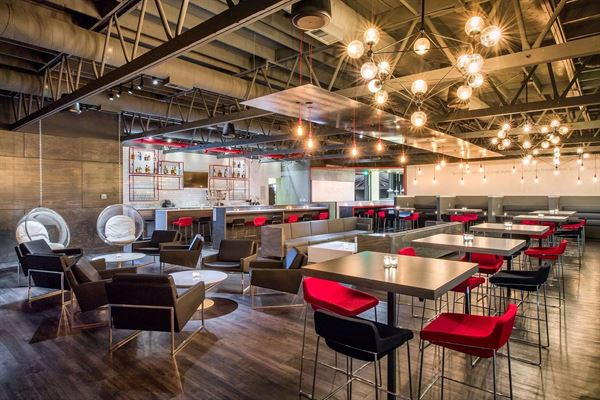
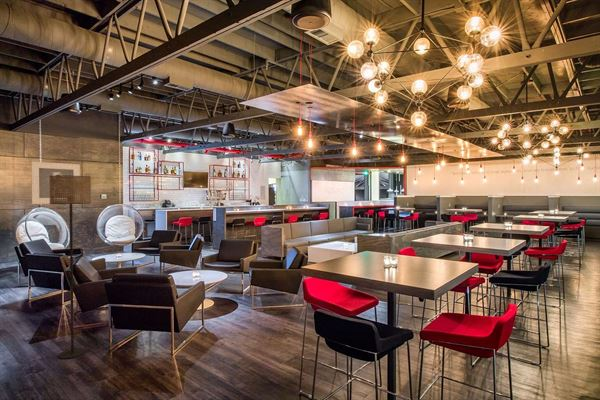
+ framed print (54, 184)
+ floor lamp (71, 265)
